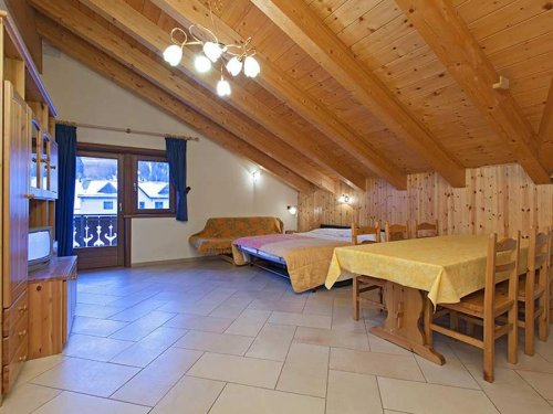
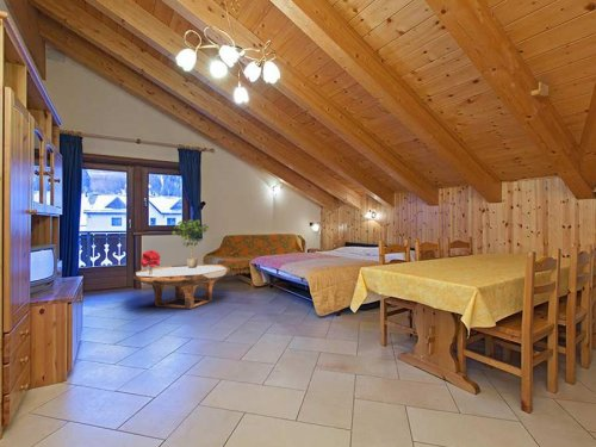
+ potted plant (190, 243)
+ bouquet (150, 262)
+ coffee table (184, 286)
